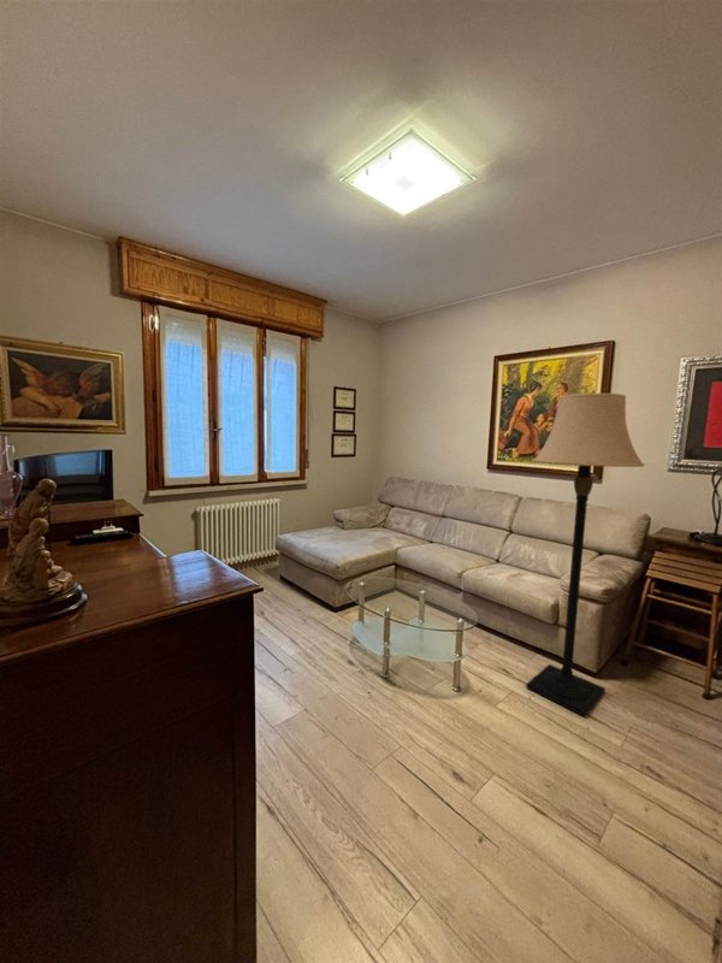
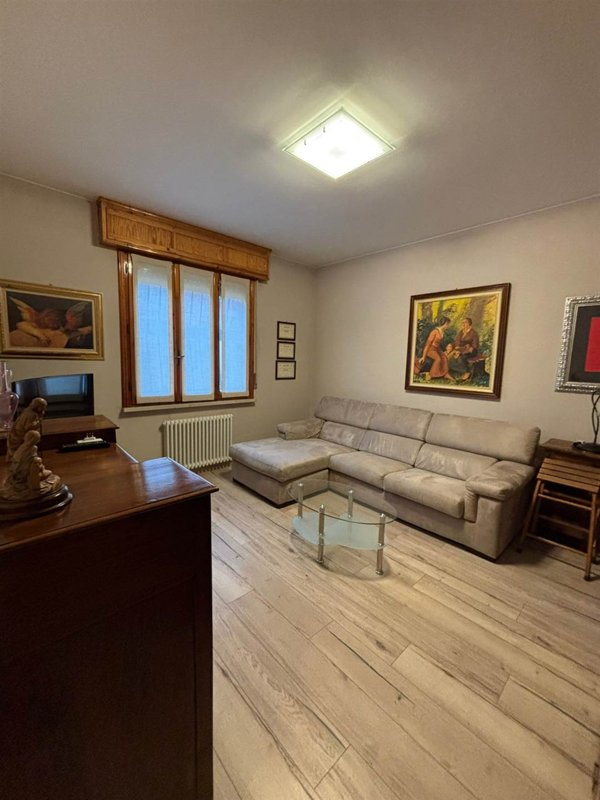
- lamp (576, 549)
